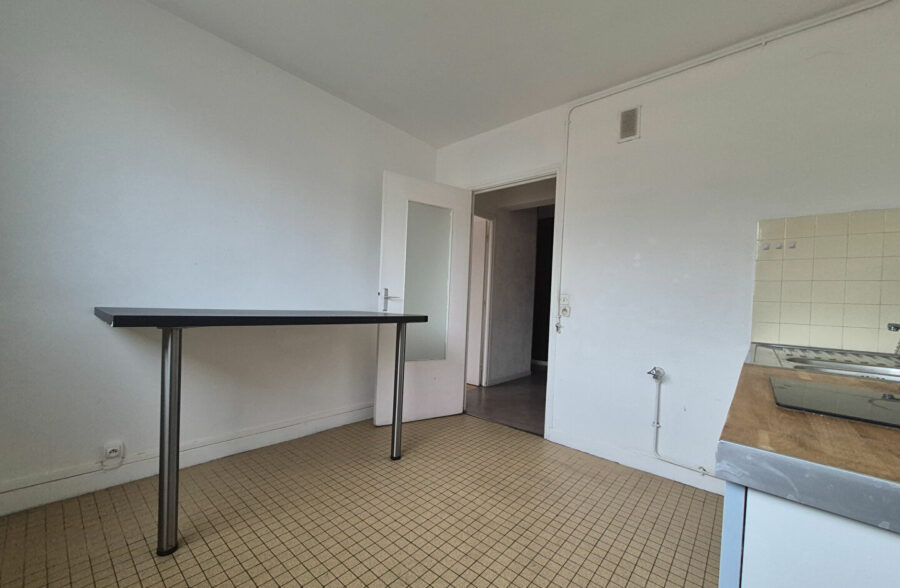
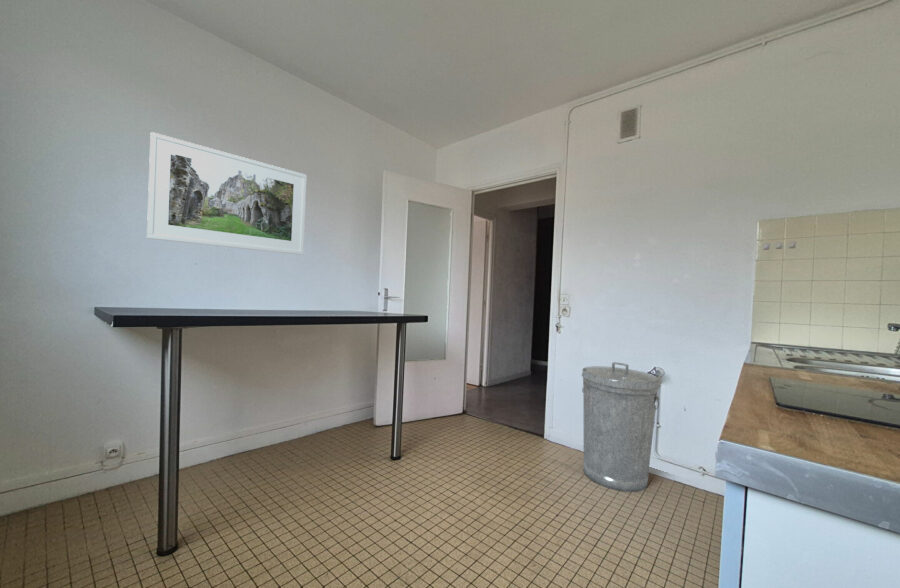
+ trash can (617, 419)
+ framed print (237, 202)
